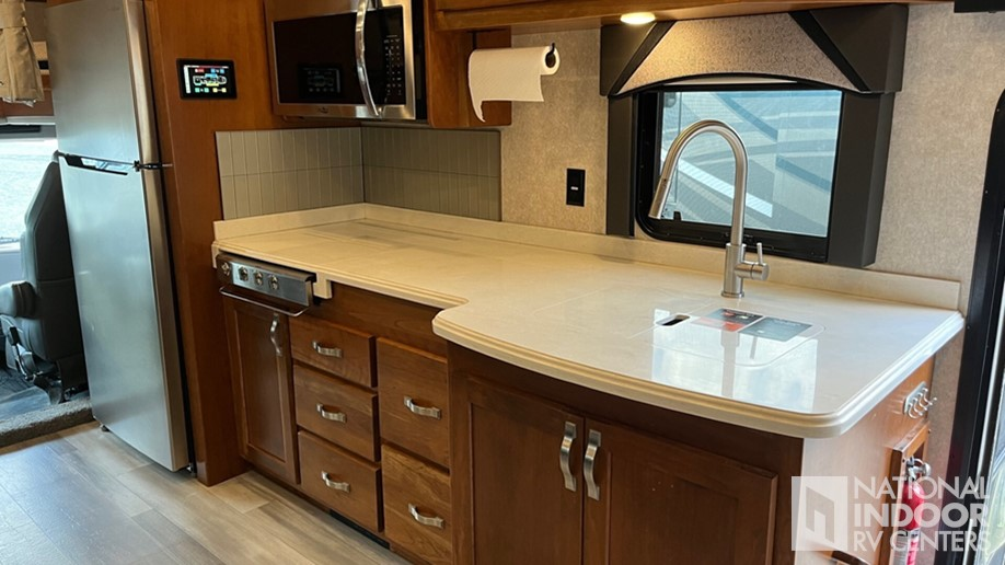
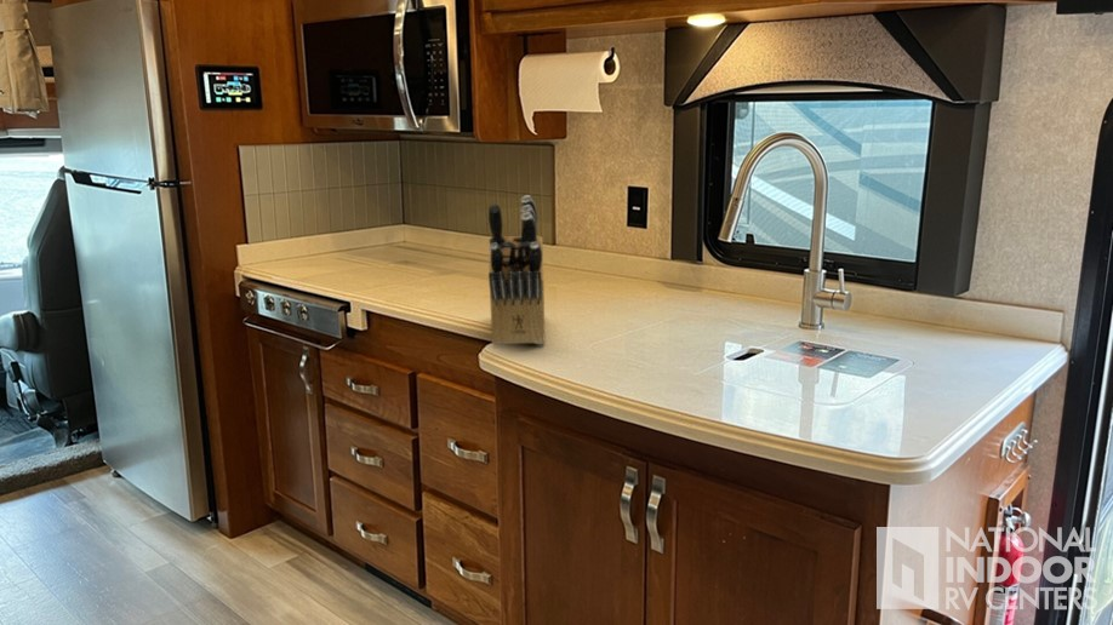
+ knife block (516, 265)
